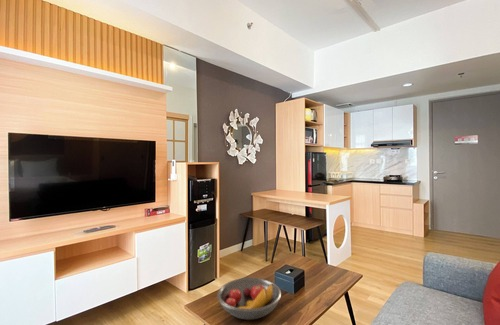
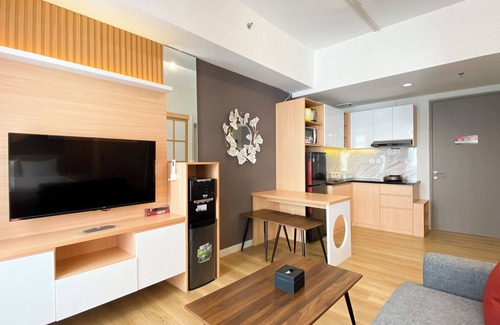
- fruit bowl (249, 298)
